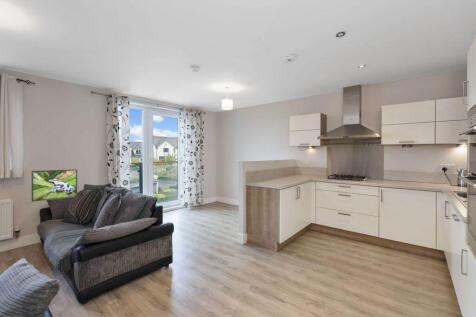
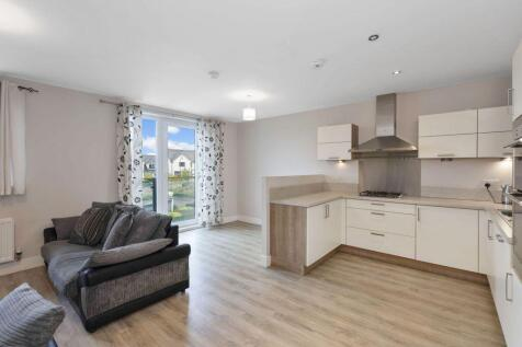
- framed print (55, 184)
